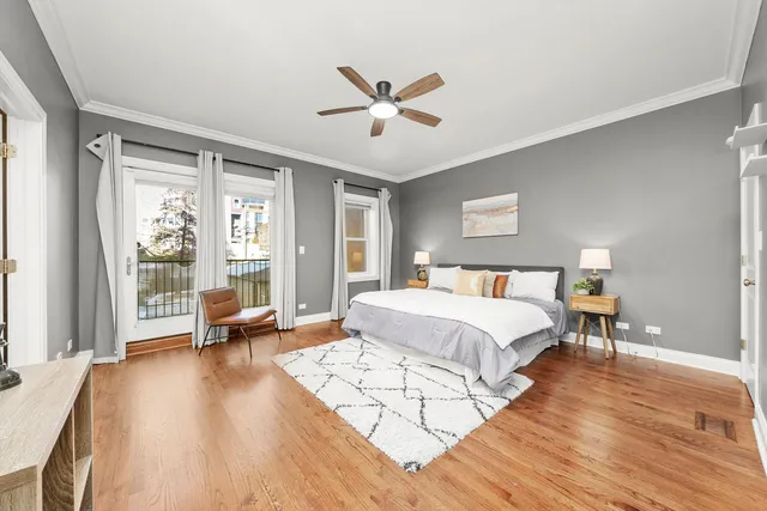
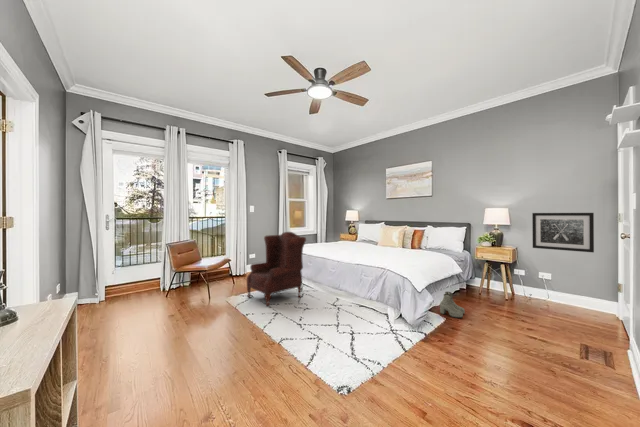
+ wall art (561, 231)
+ armchair (275, 264)
+ boots (452, 303)
